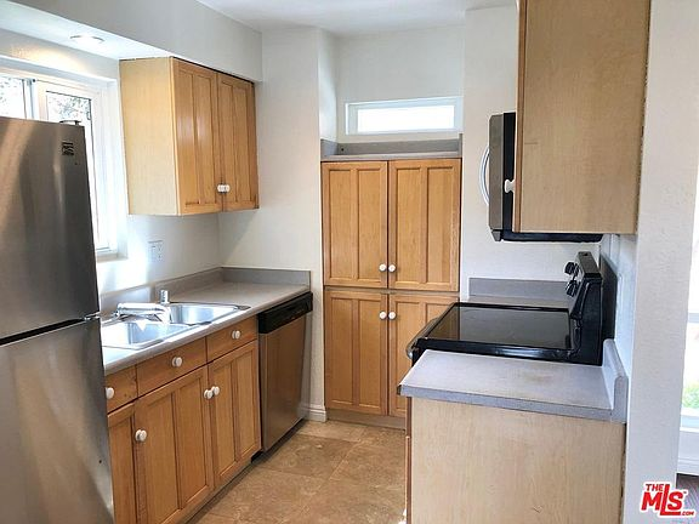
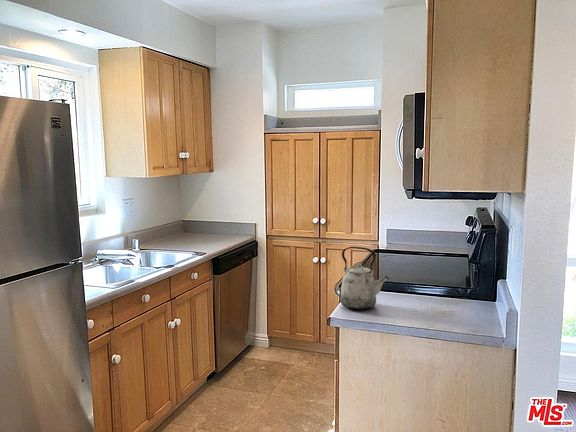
+ kettle (364, 277)
